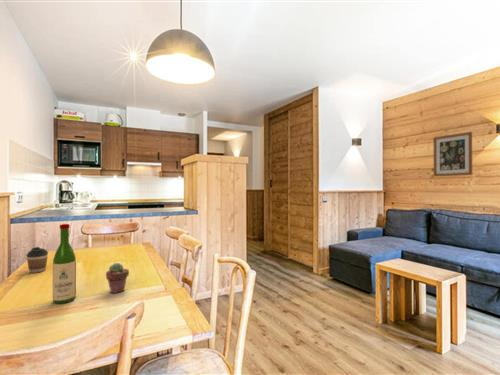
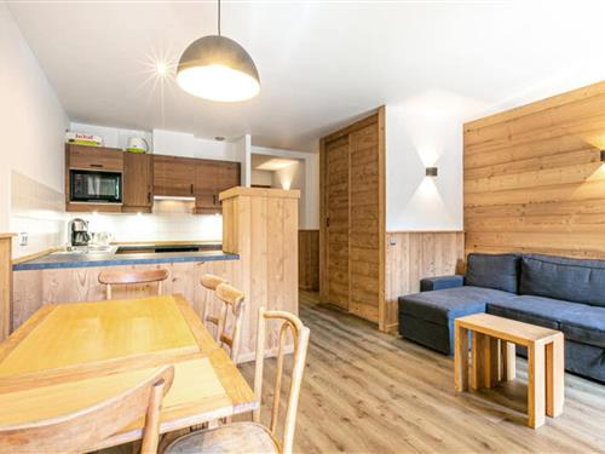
- potted succulent (117, 276)
- wine bottle (64, 262)
- coffee cup (37, 259)
- wall art (451, 155)
